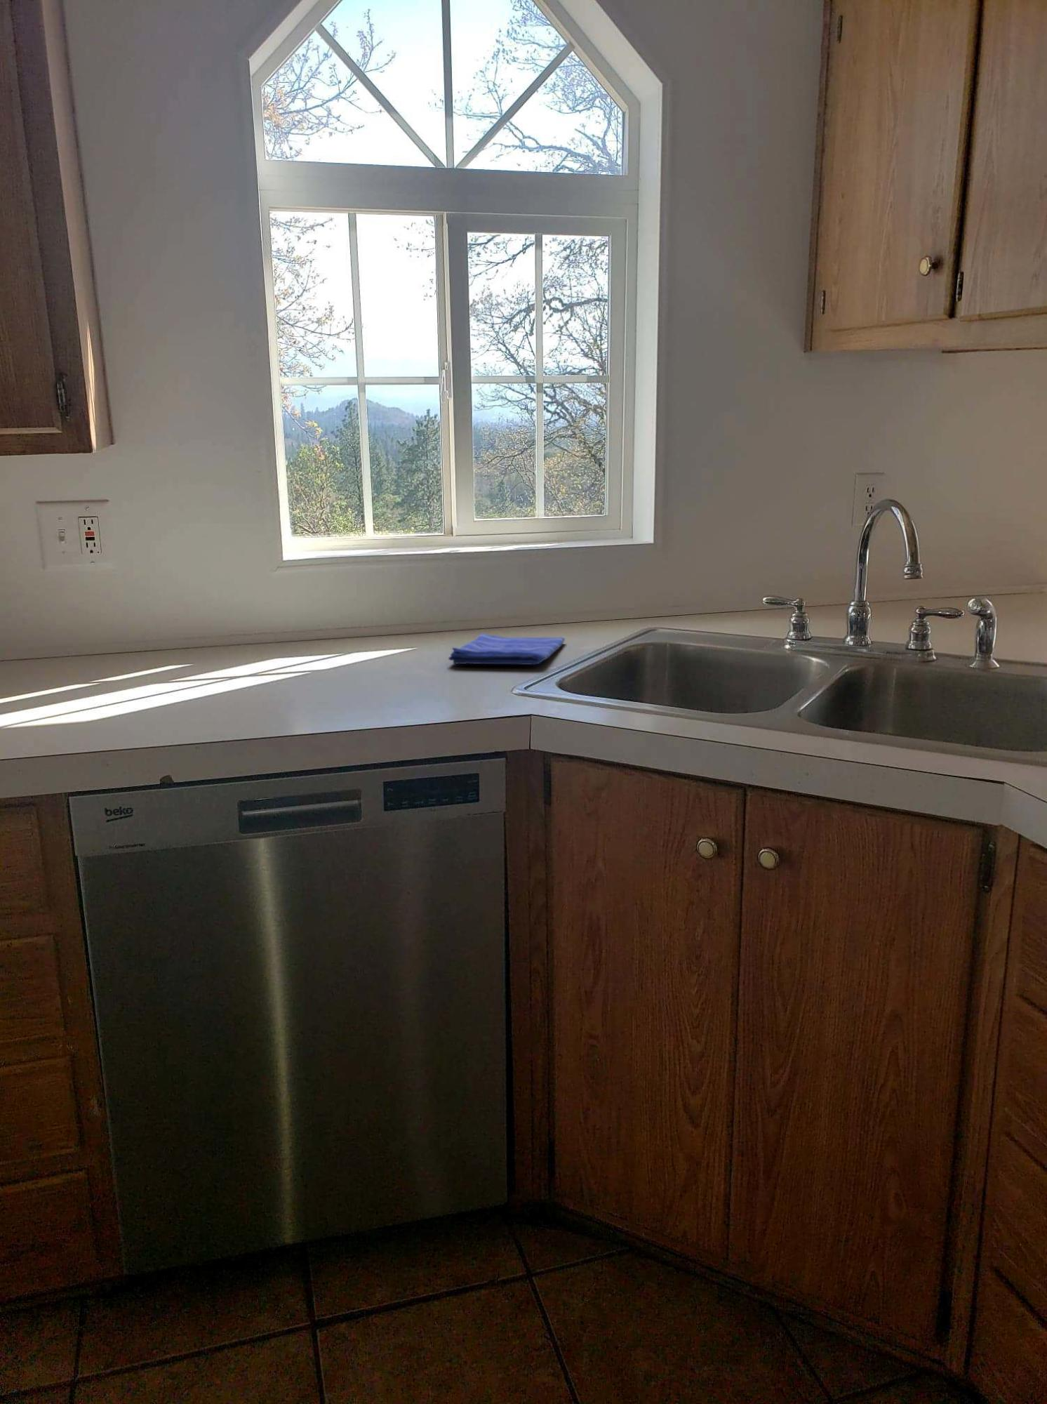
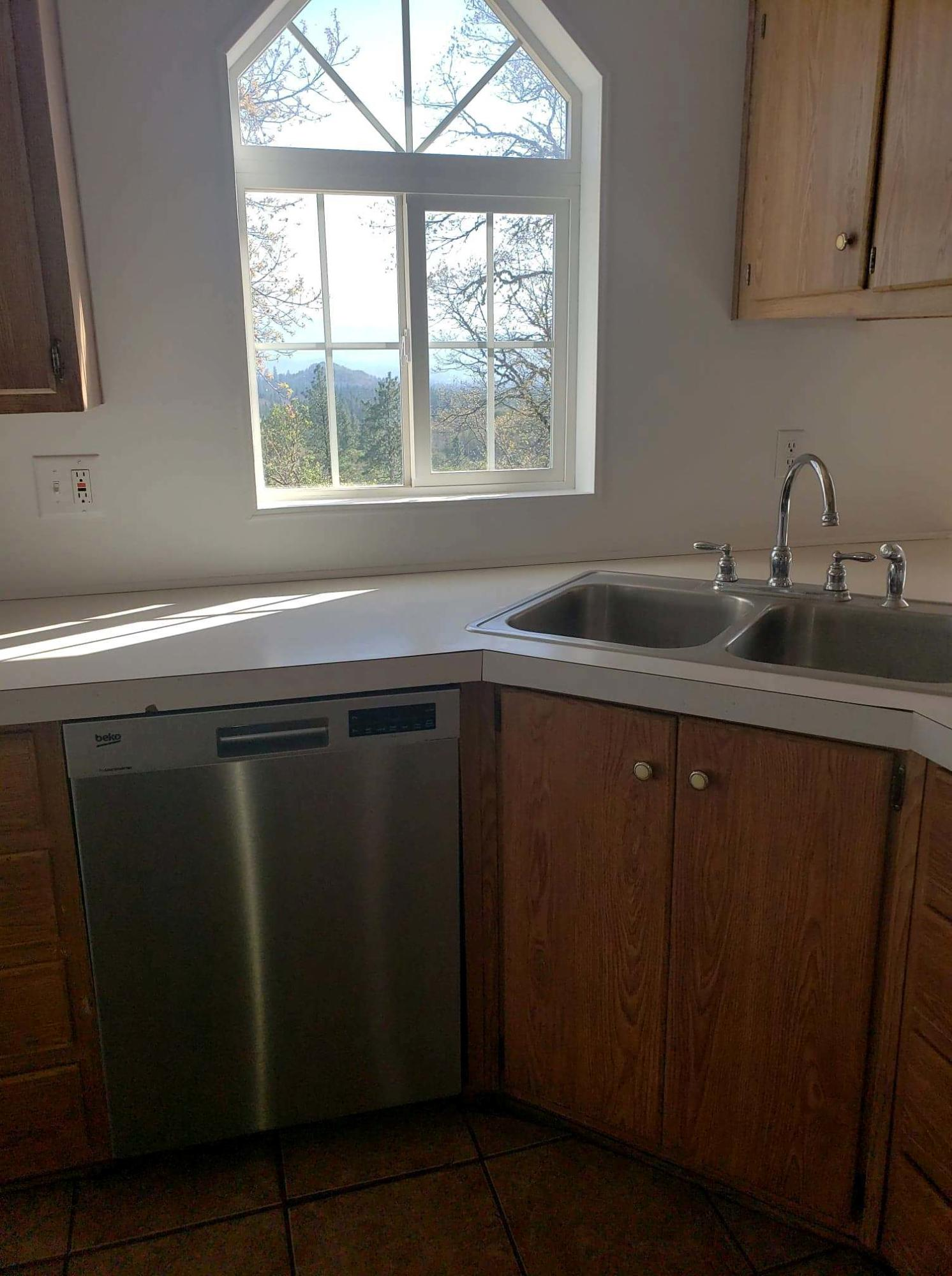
- dish towel (509, 647)
